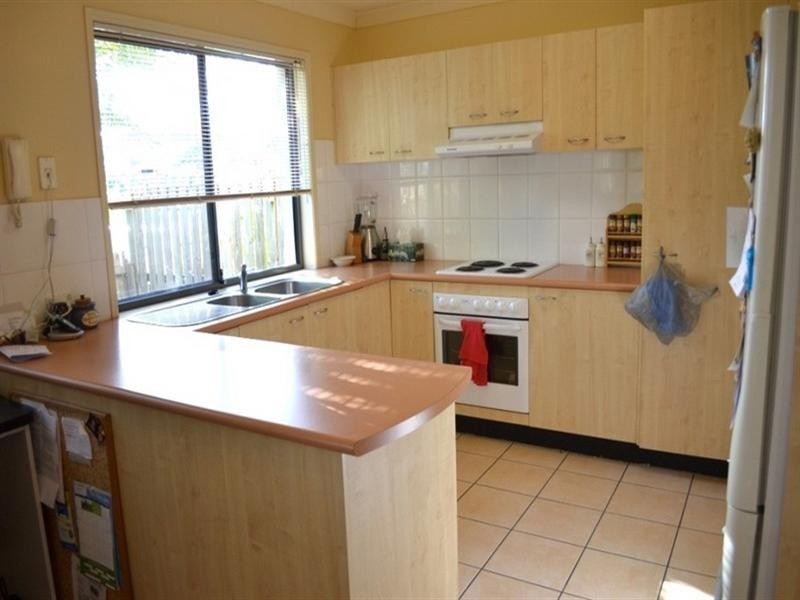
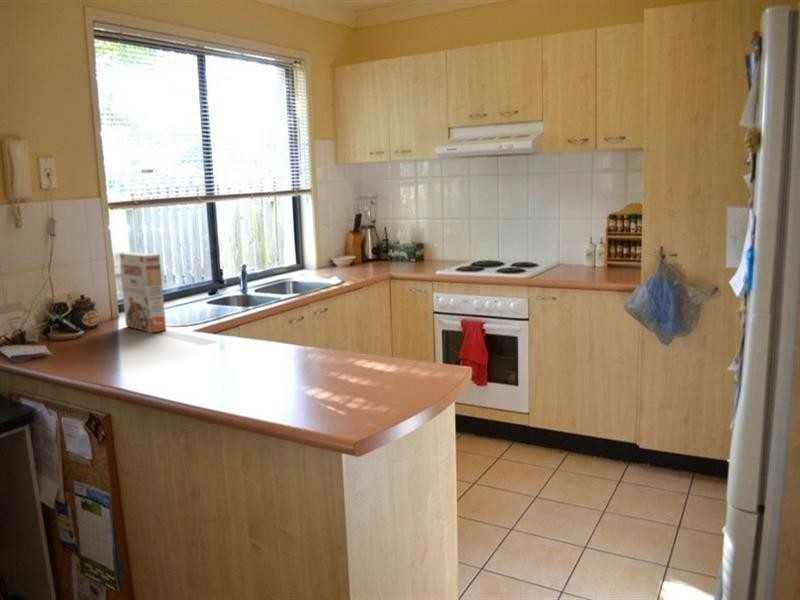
+ cereal box (142, 291)
